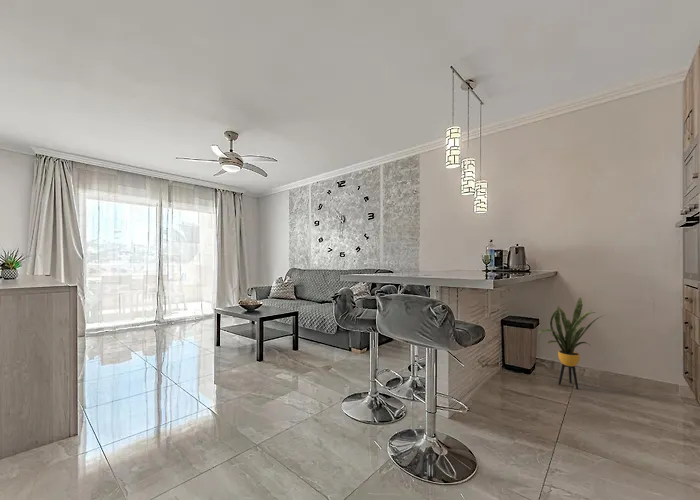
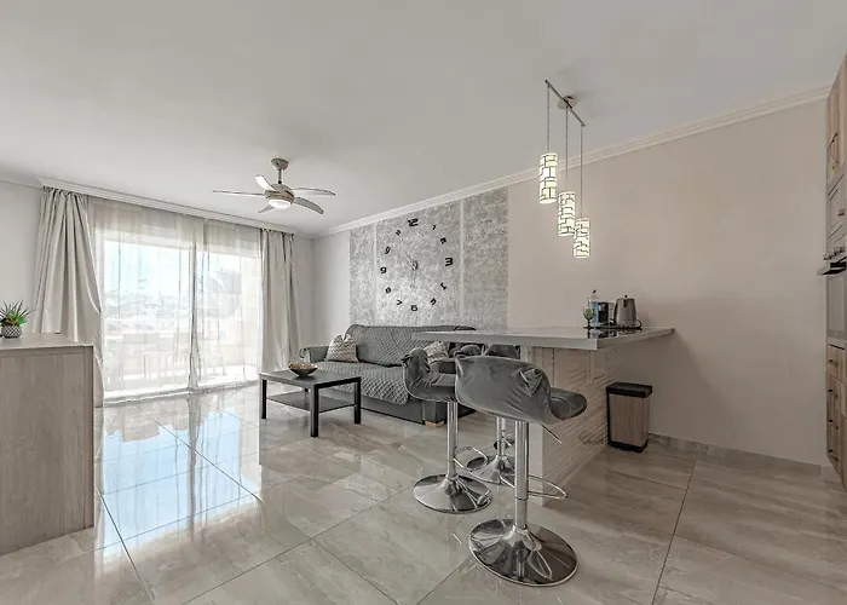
- house plant (574, 343)
